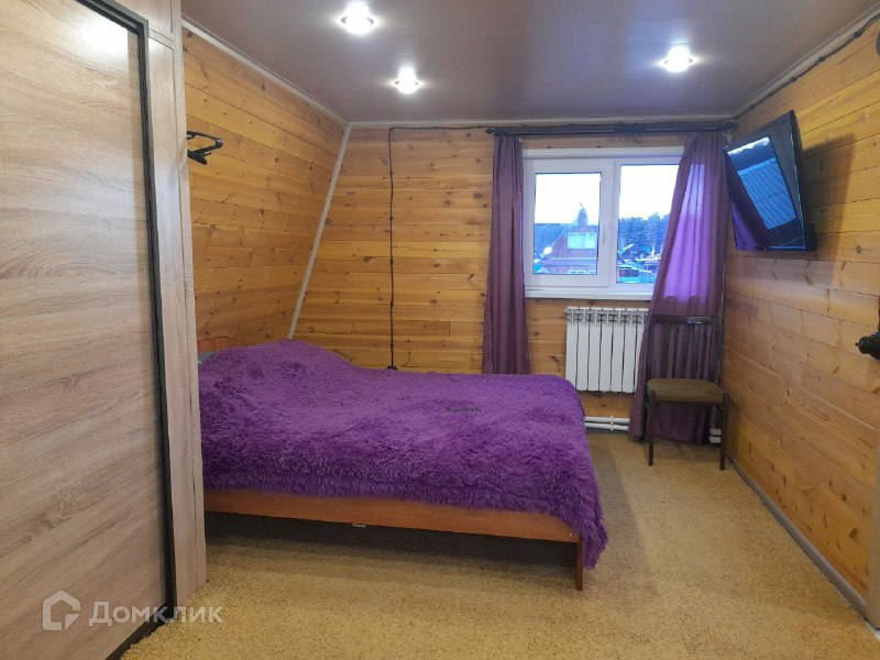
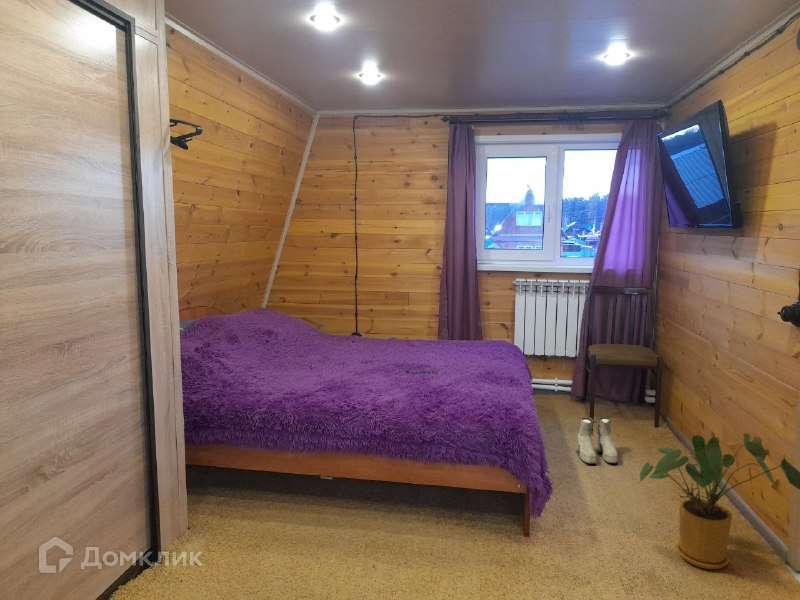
+ house plant (709, 496)
+ boots (598, 438)
